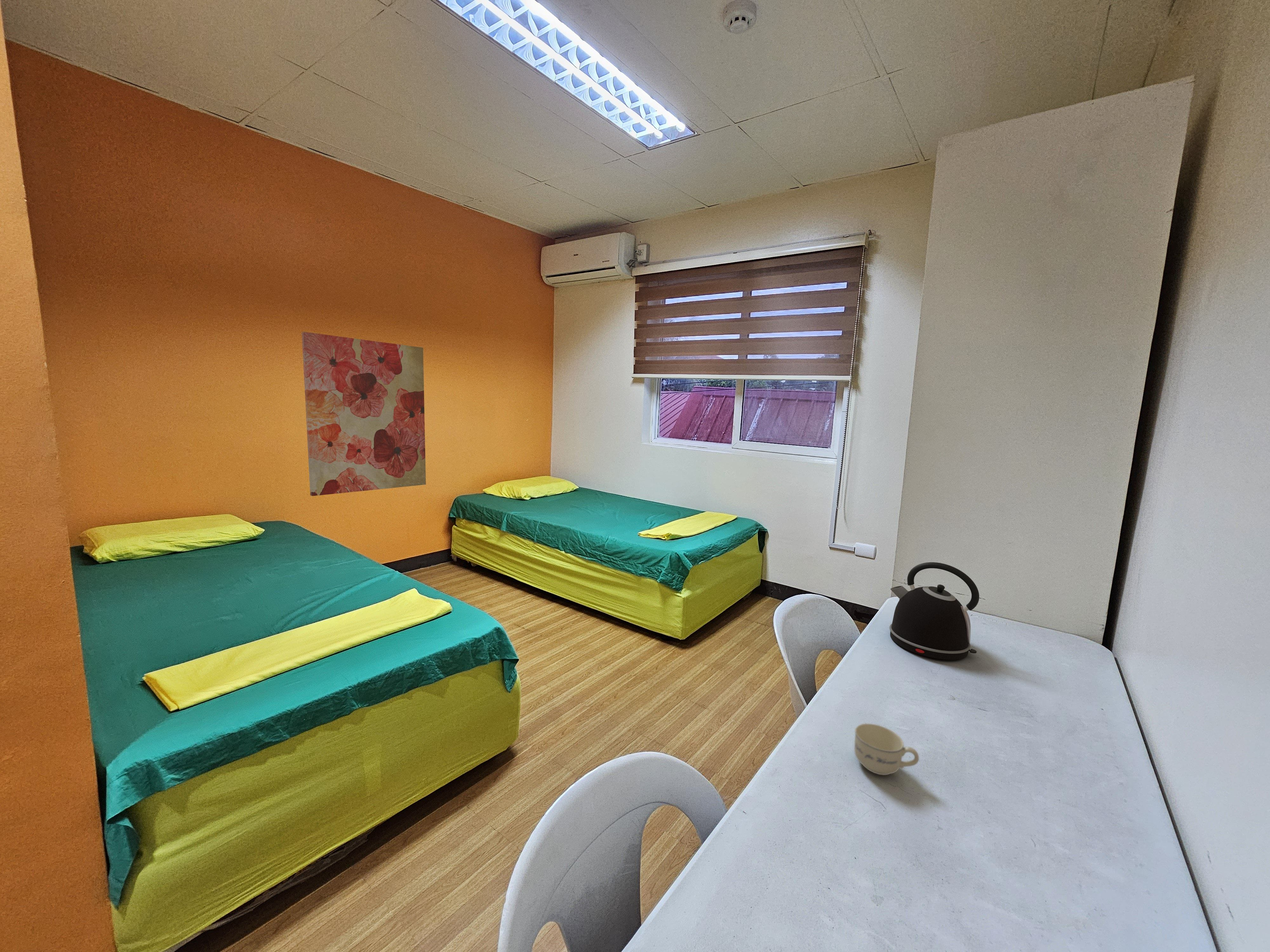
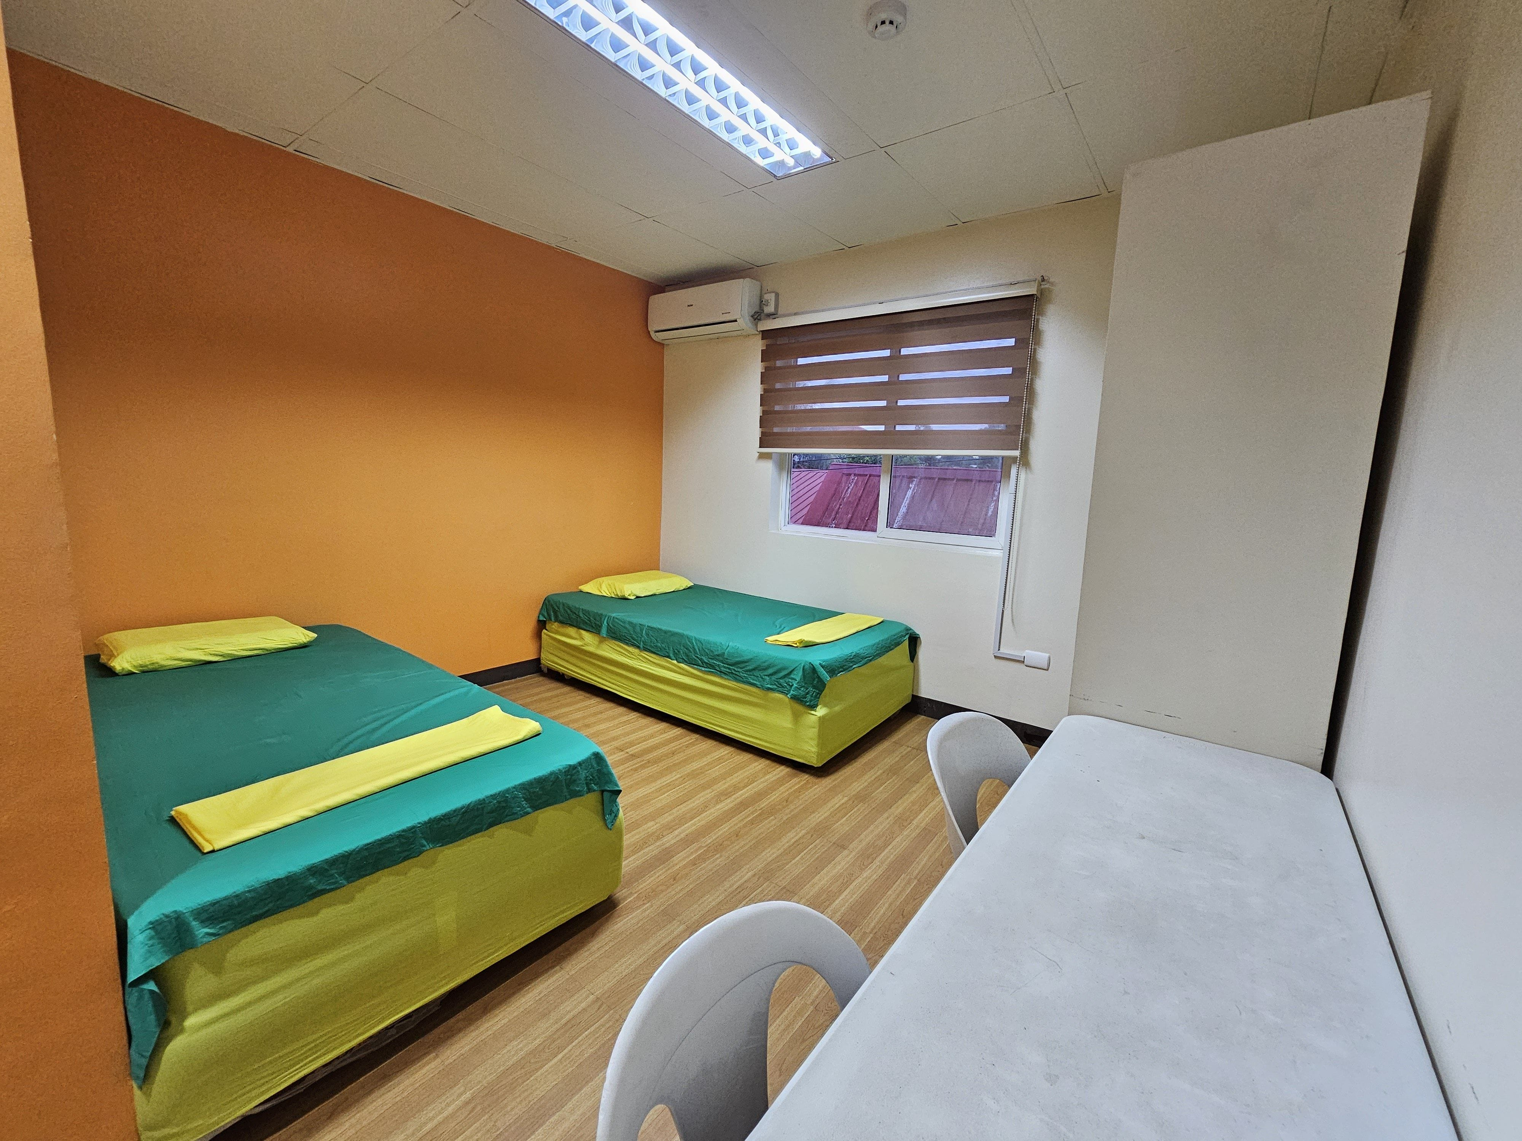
- kettle (933, 603)
- wall art (371, 416)
- cup (885, 754)
